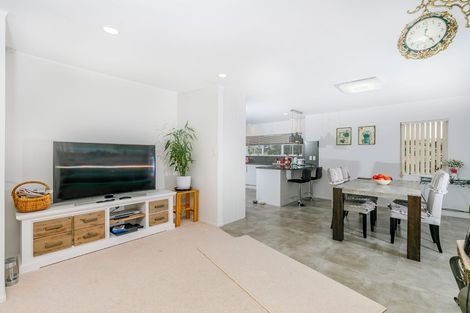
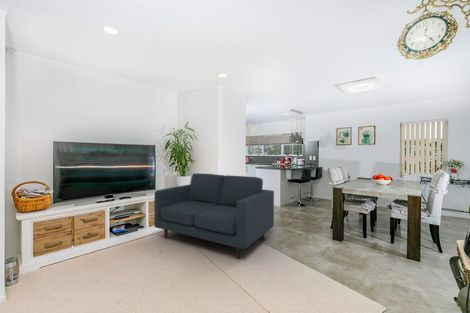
+ sofa (213, 207)
